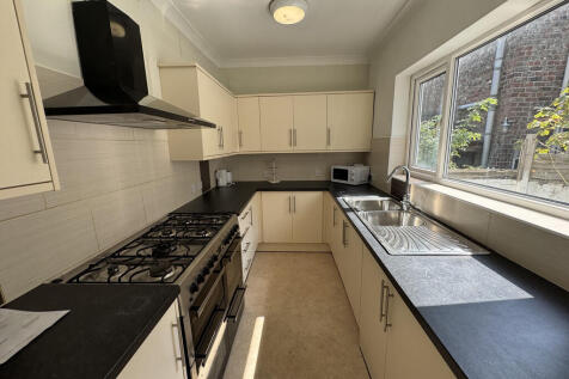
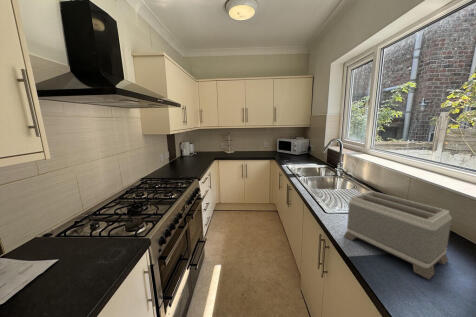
+ toaster (388, 224)
